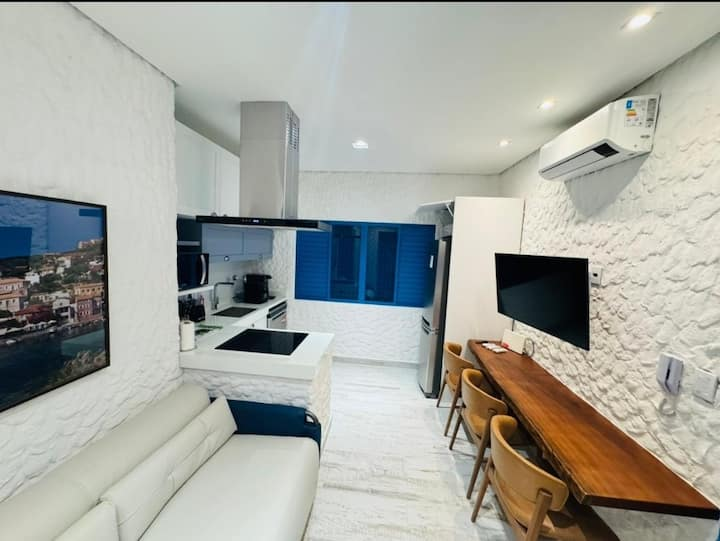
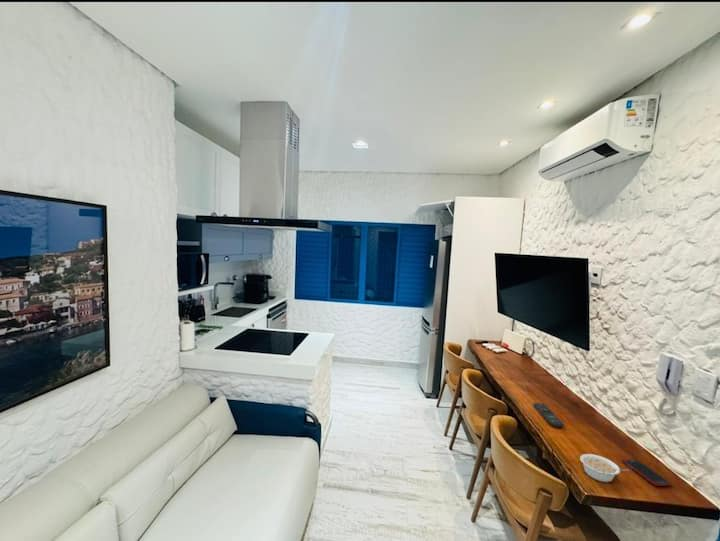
+ cell phone (645, 472)
+ remote control (547, 414)
+ legume (600, 468)
